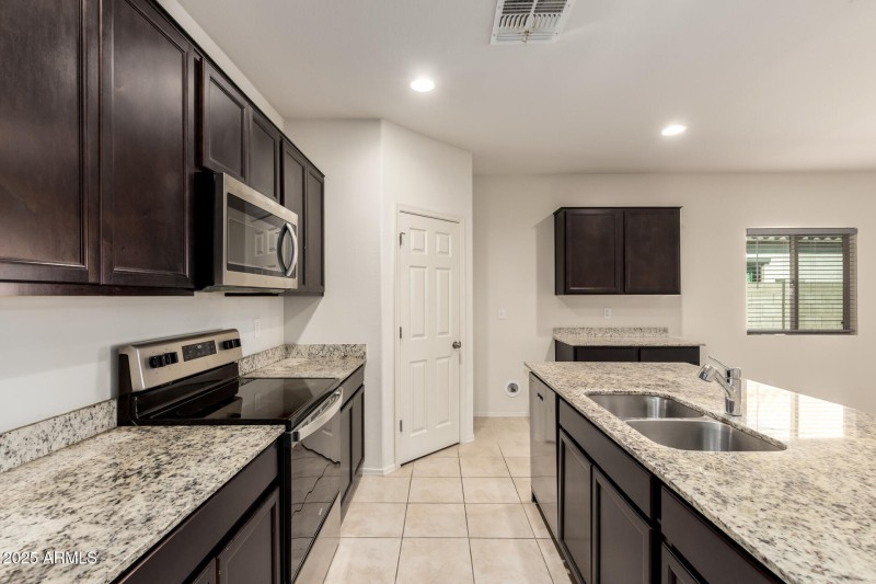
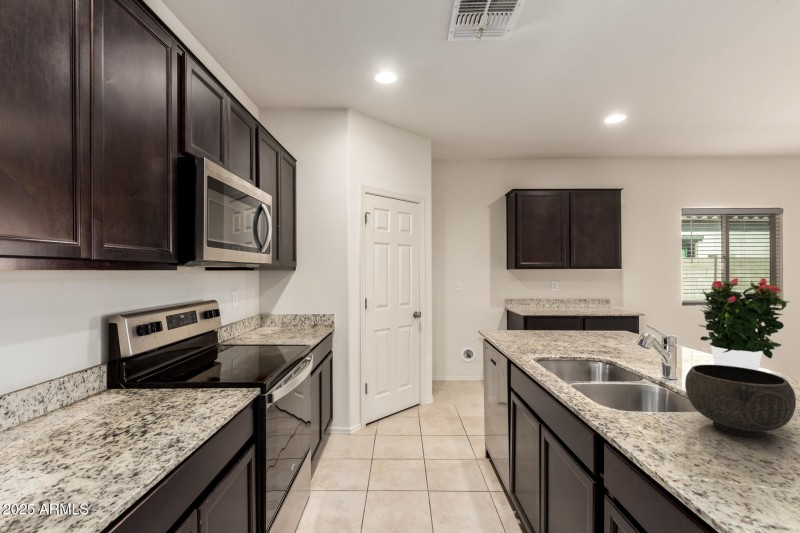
+ potted flower (738, 330)
+ bowl (736, 401)
